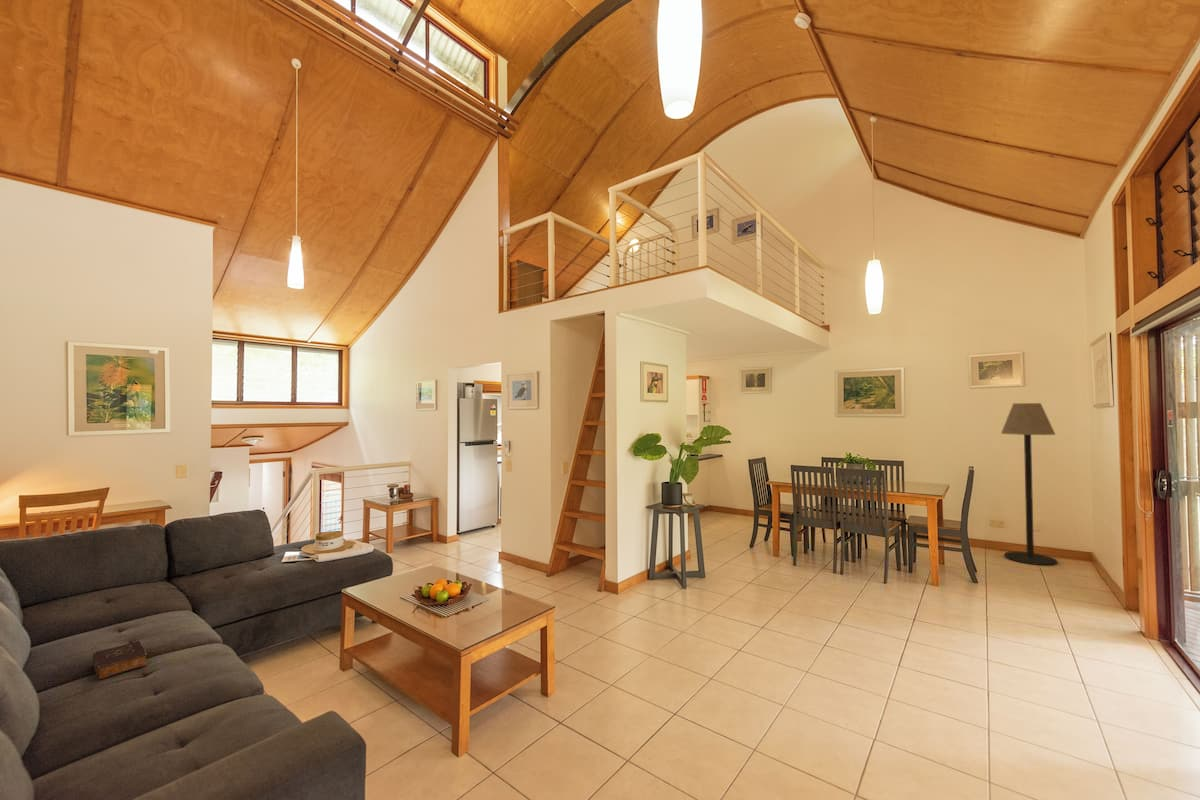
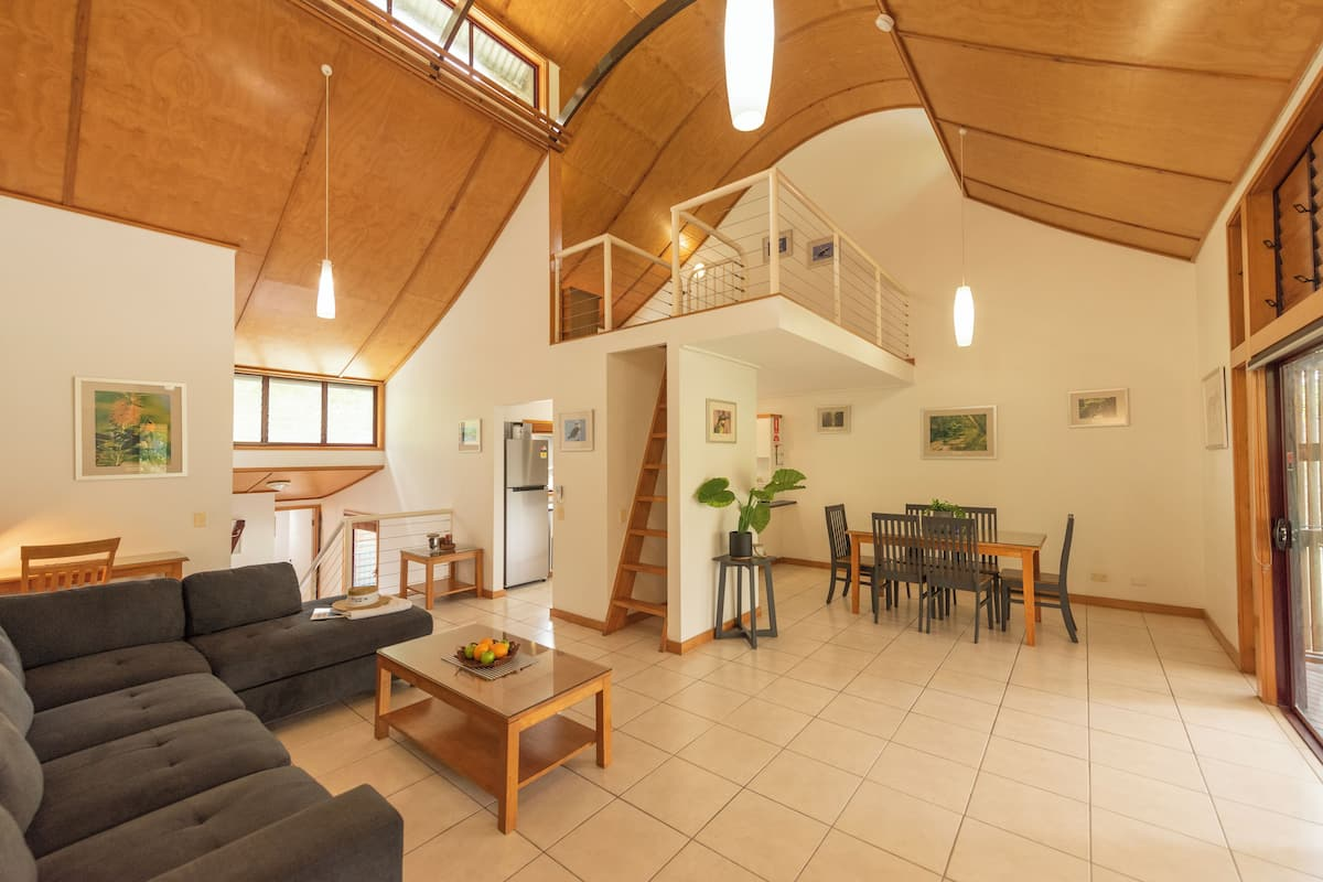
- floor lamp (1028, 481)
- book (119, 659)
